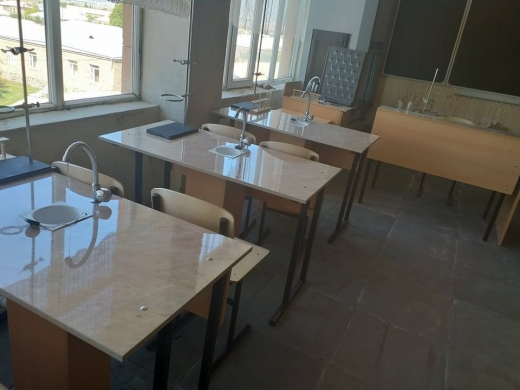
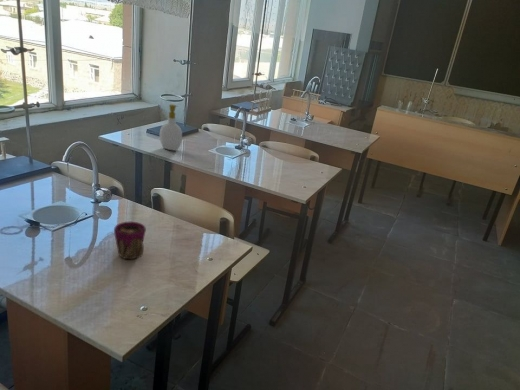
+ cup (131, 243)
+ soap bottle (171, 127)
